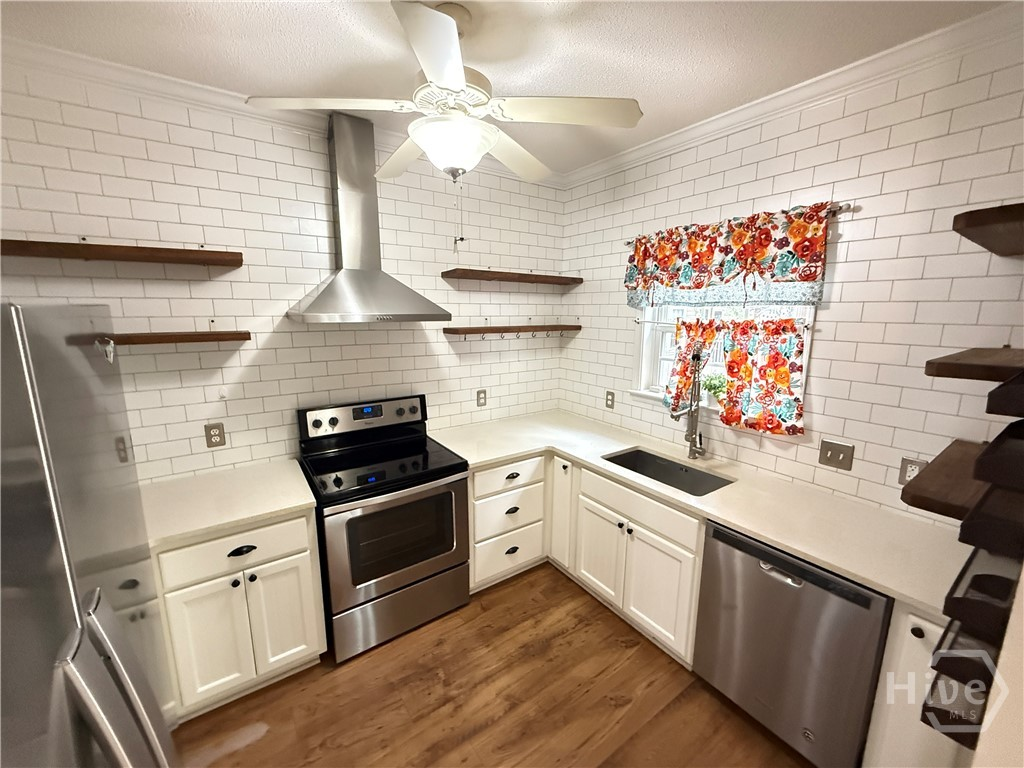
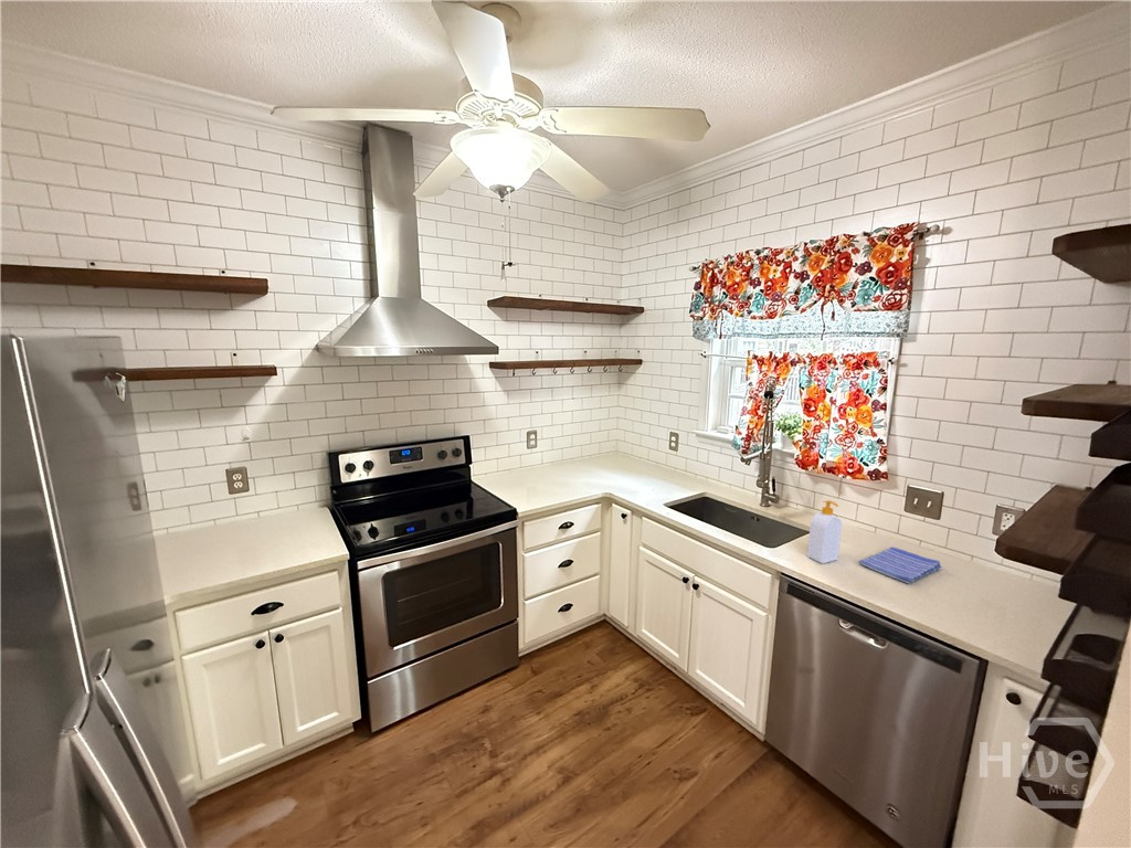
+ soap bottle (826, 530)
+ dish towel (899, 562)
